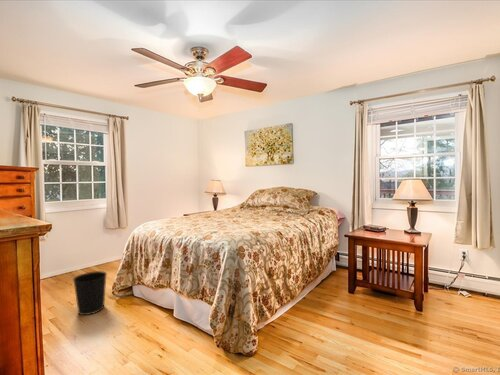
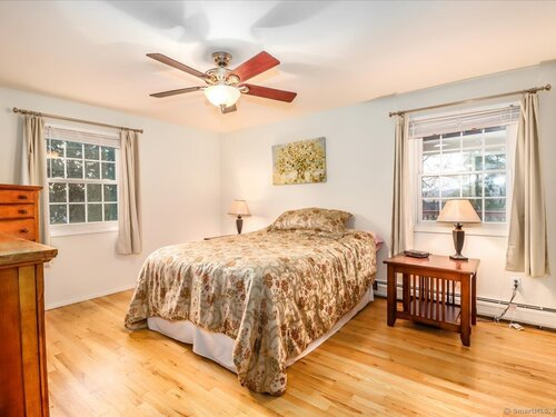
- wastebasket (90, 292)
